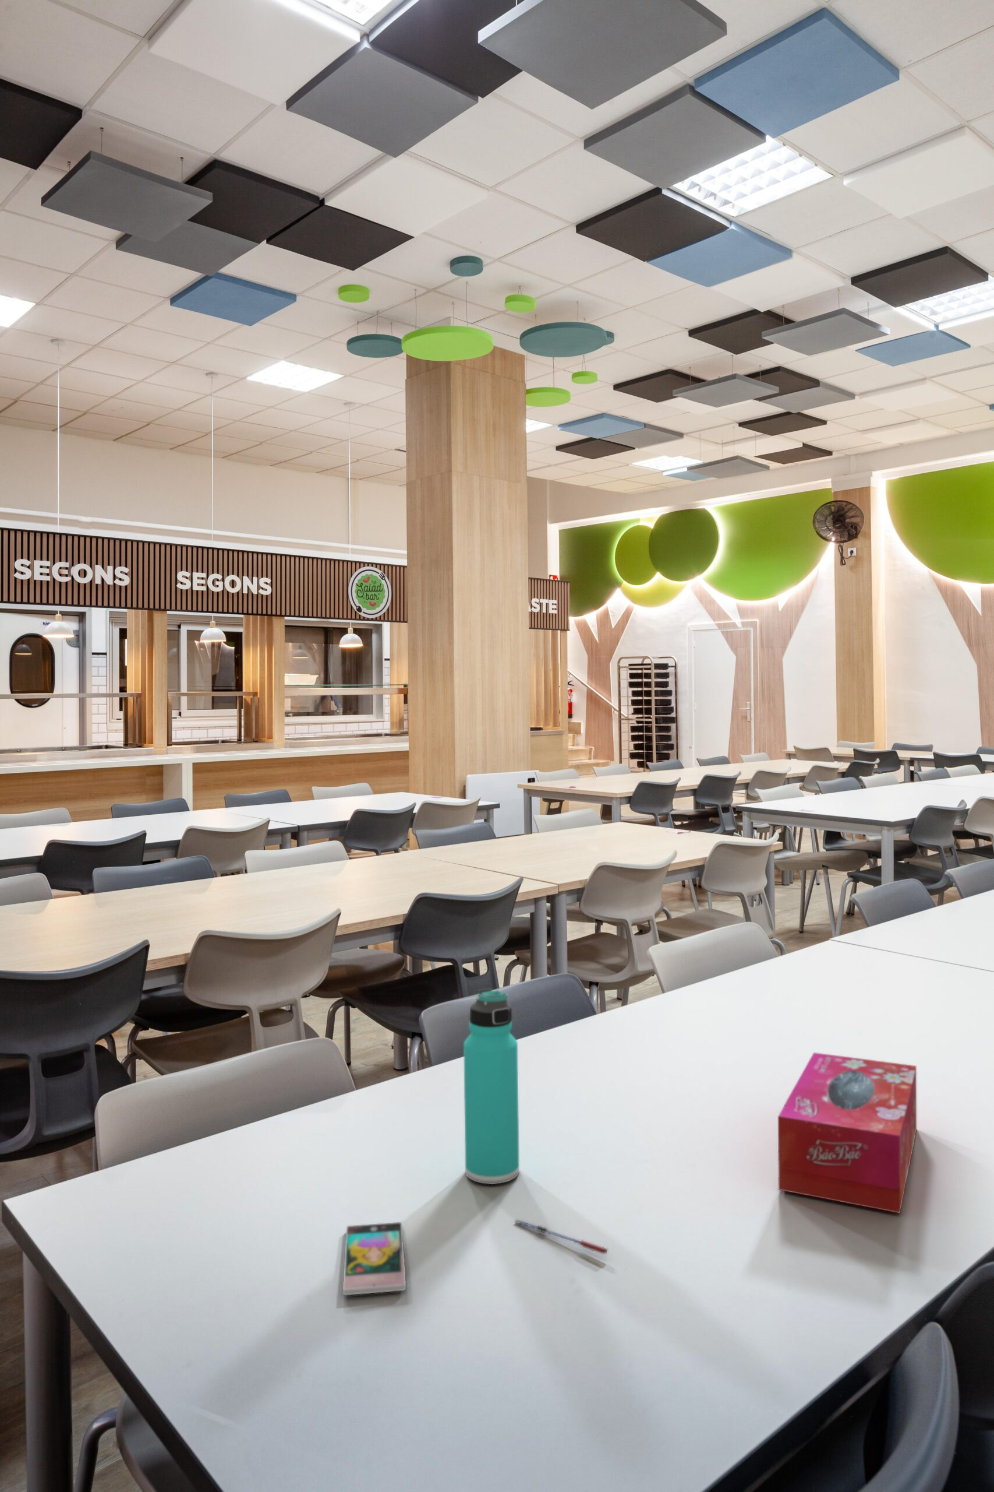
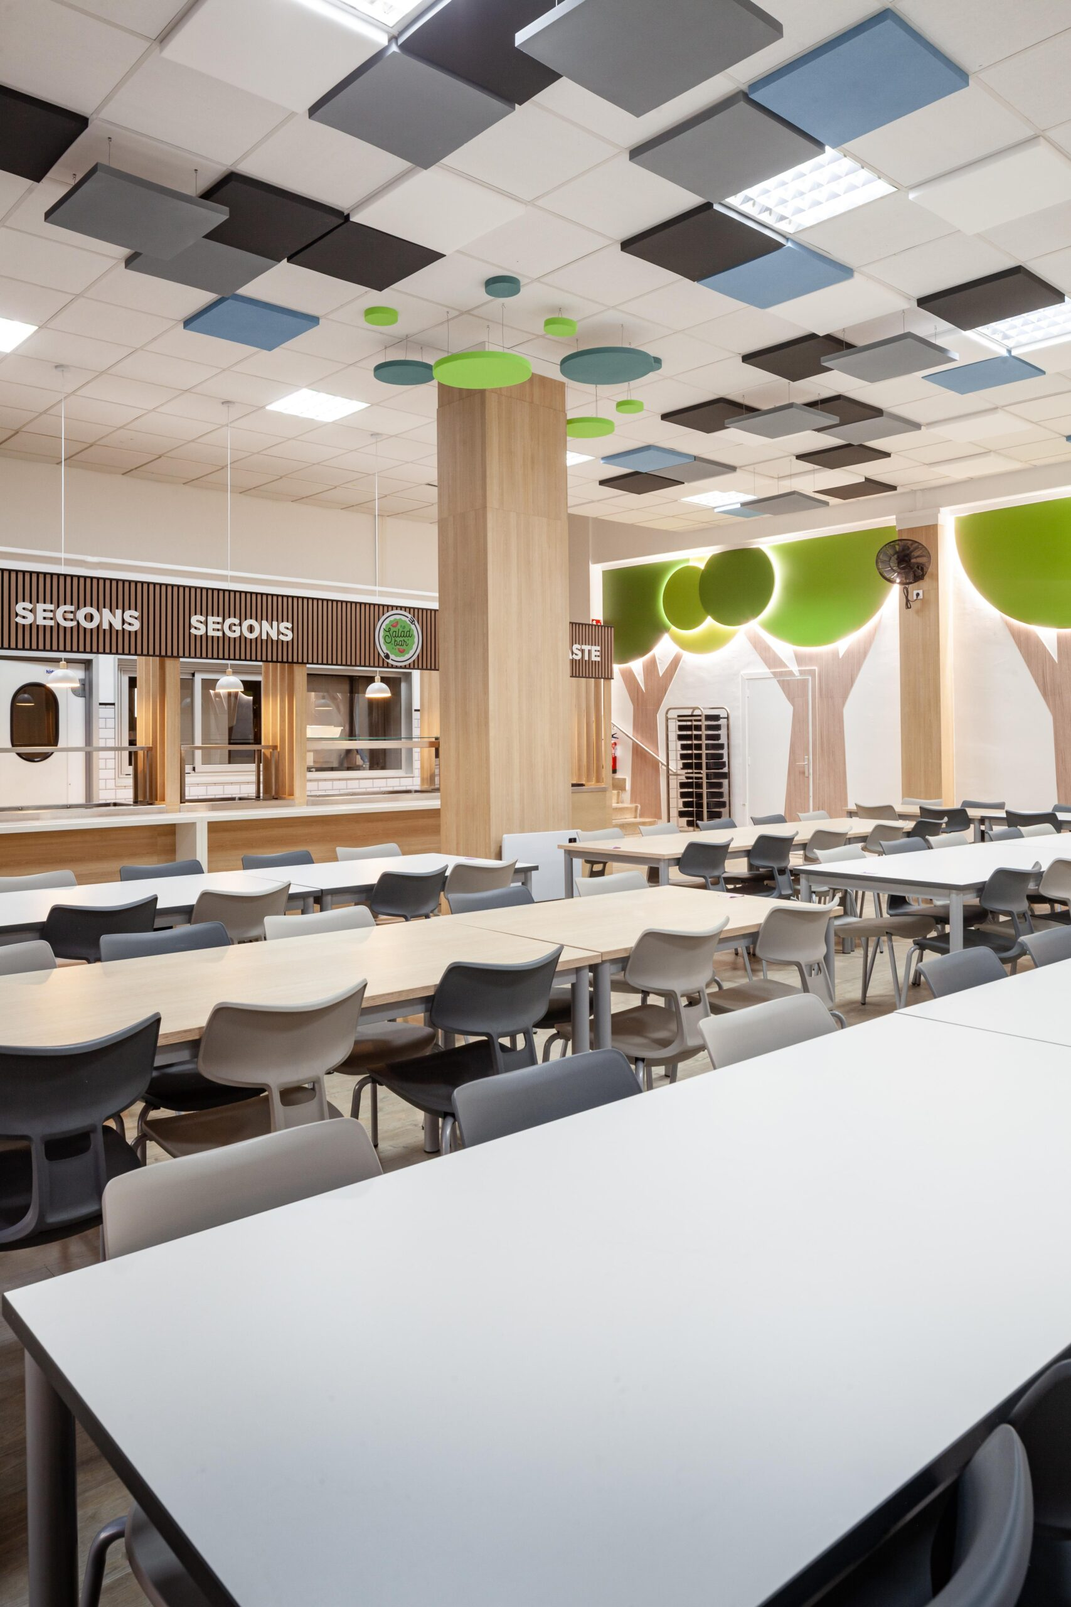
- pen (559, 1234)
- tissue box (852, 1123)
- smartphone (375, 1256)
- thermos bottle (490, 1081)
